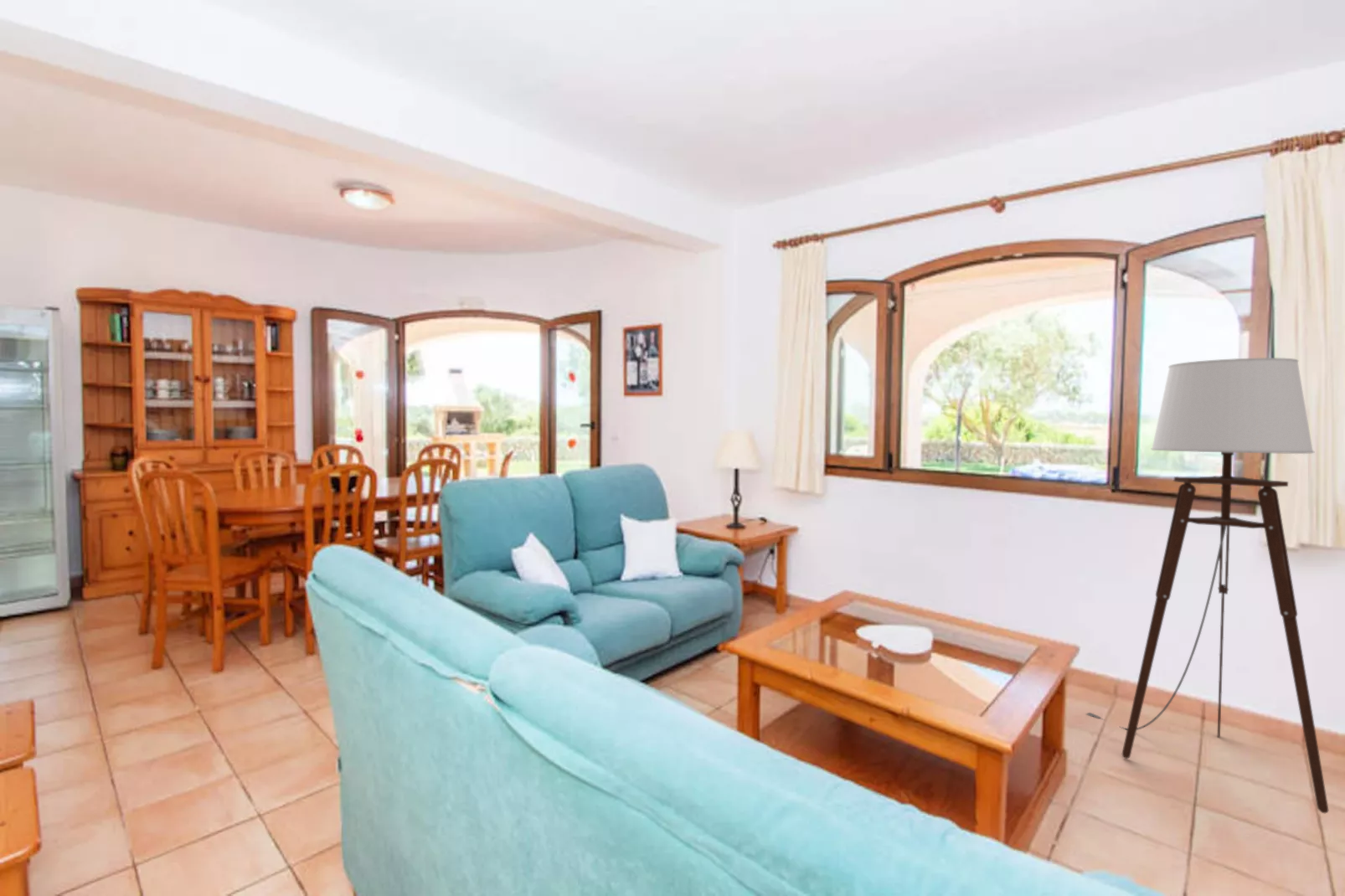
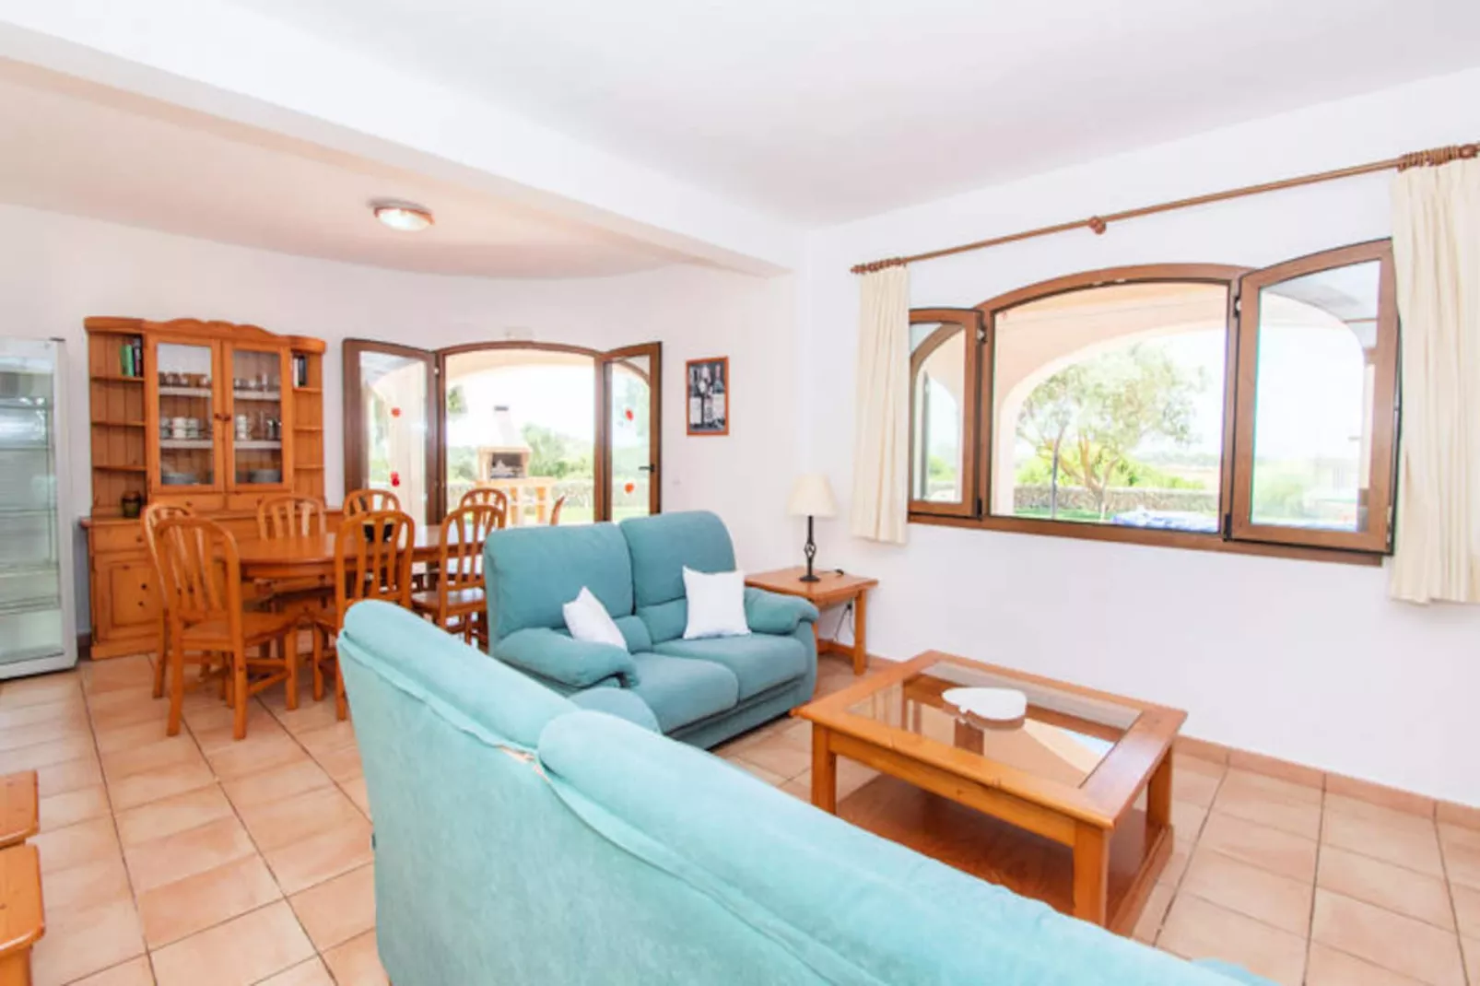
- floor lamp (1179, 557)
